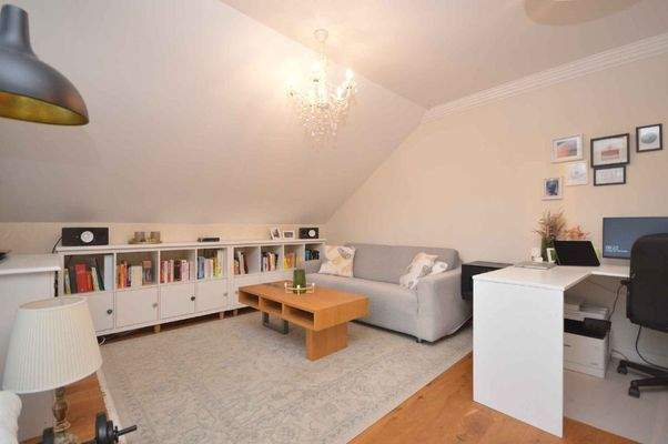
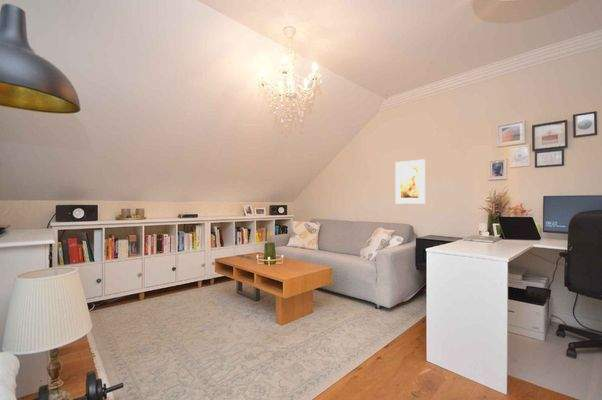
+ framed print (409, 182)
